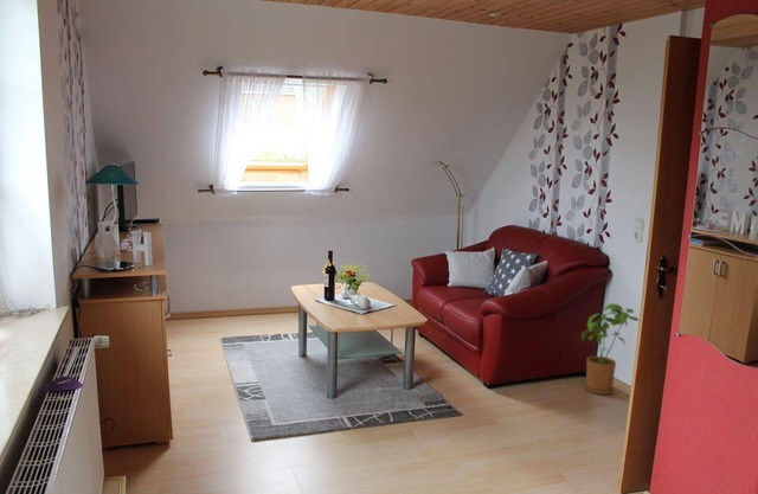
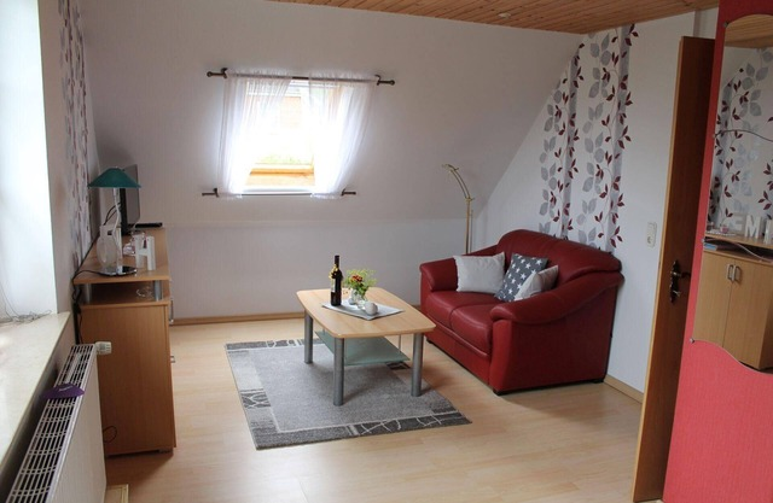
- house plant (603, 347)
